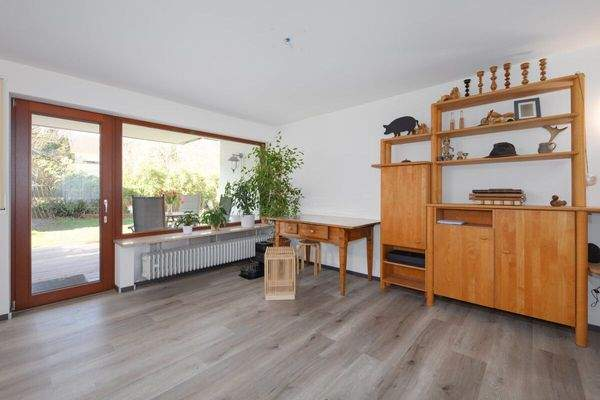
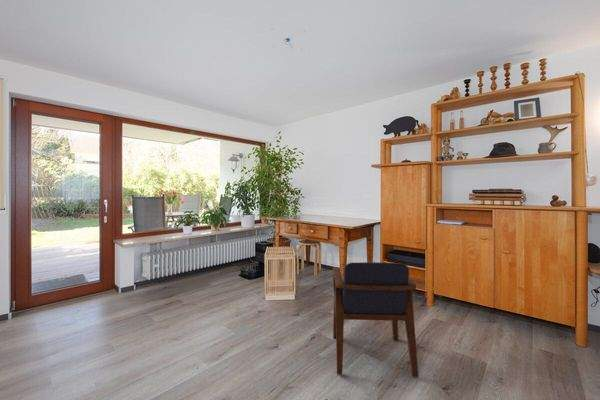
+ armchair (370, 305)
